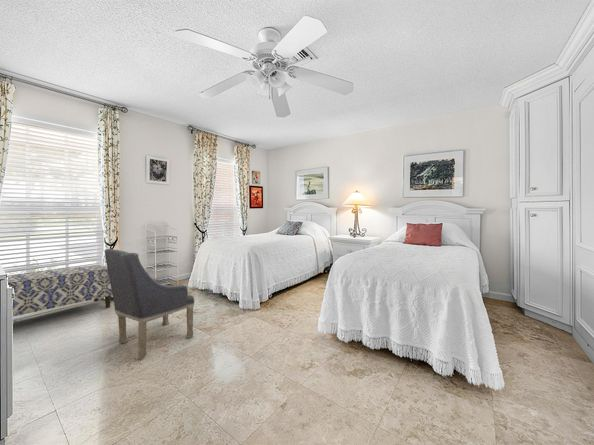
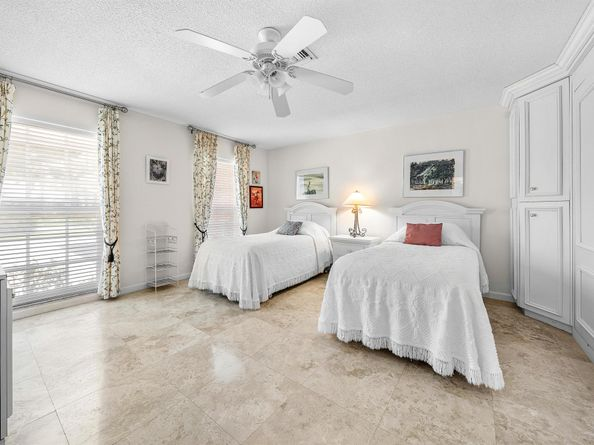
- armchair (150, 294)
- bench (51, 294)
